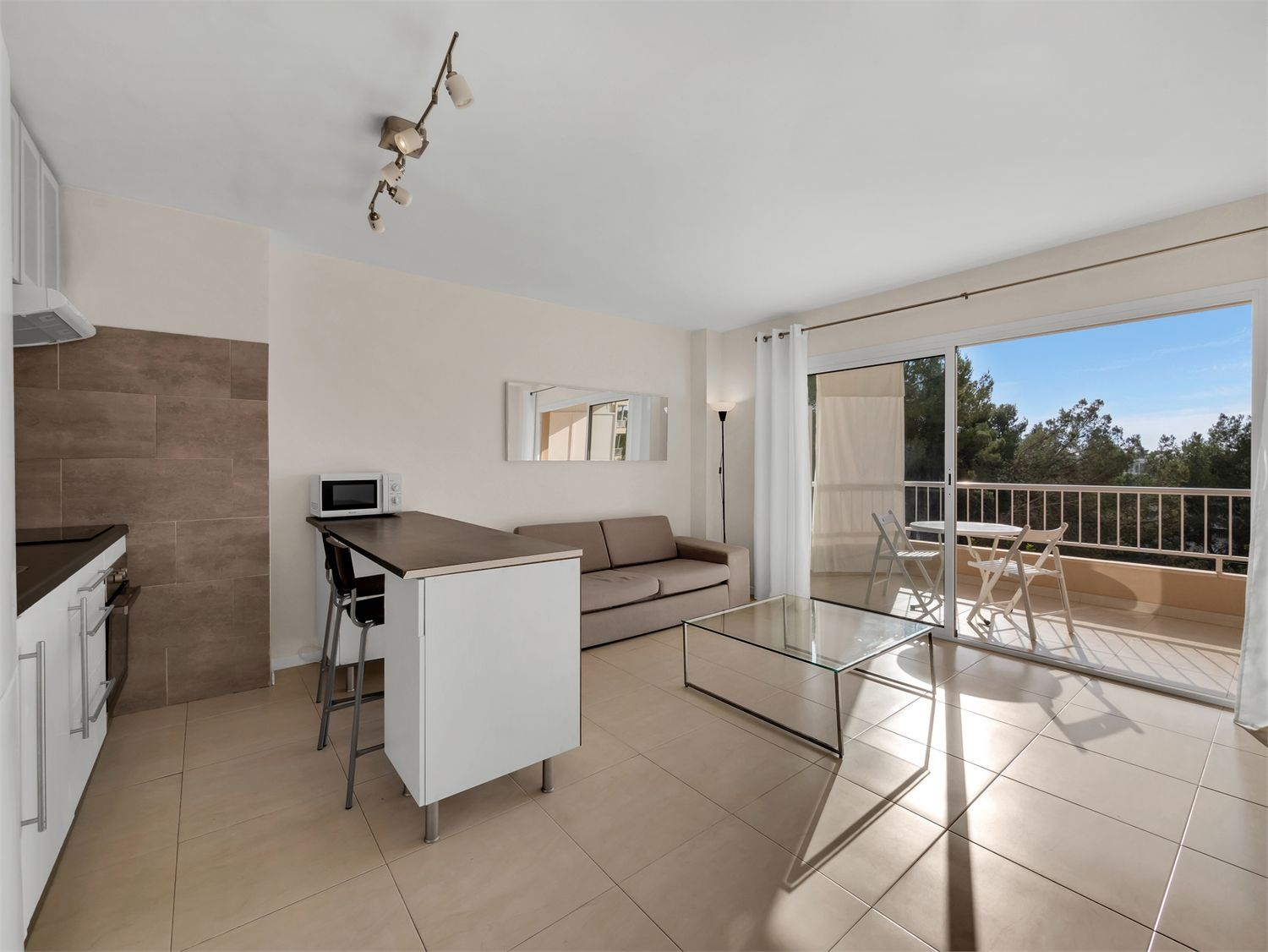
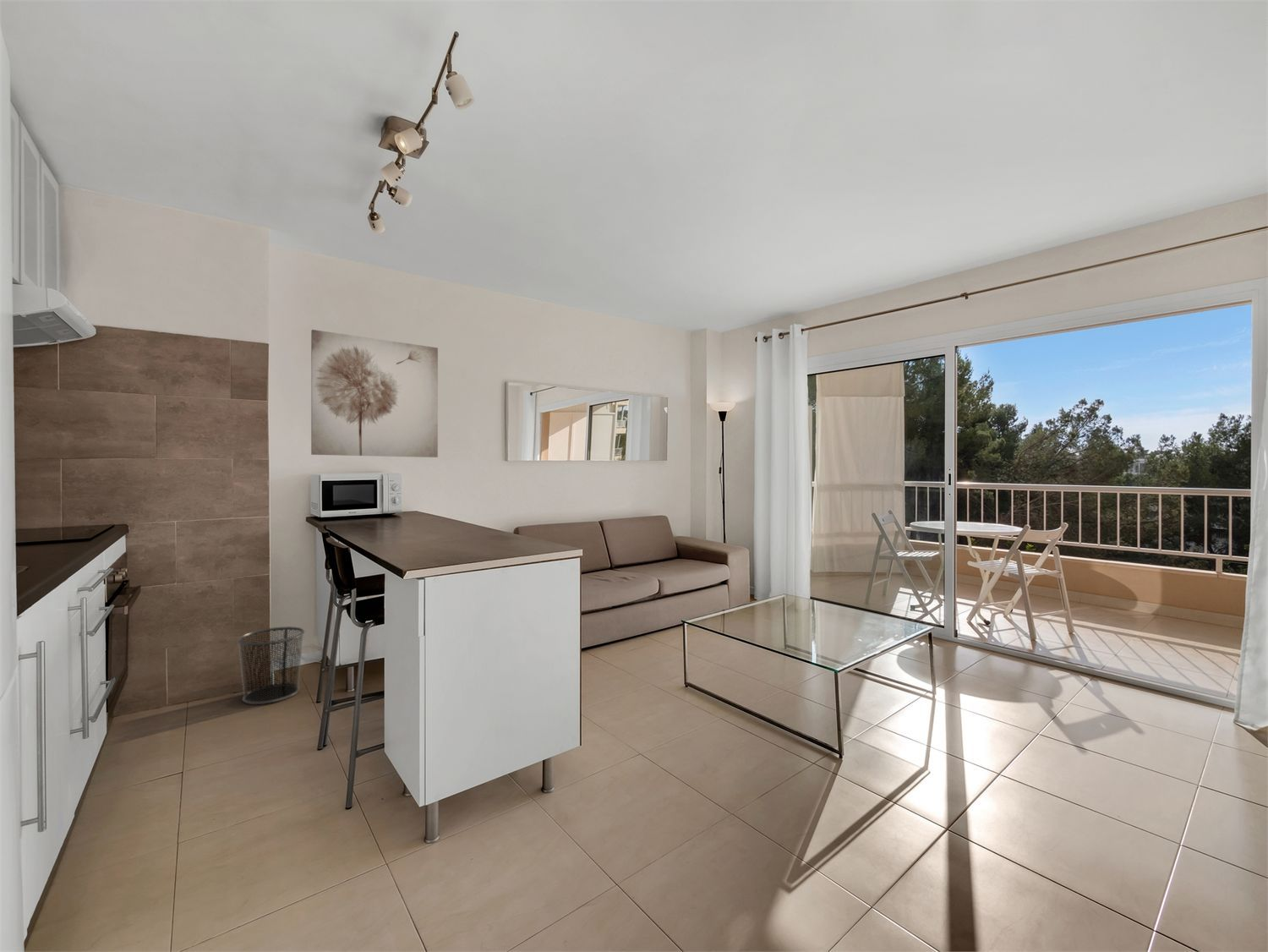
+ trash can (271, 665)
+ wall art (378, 397)
